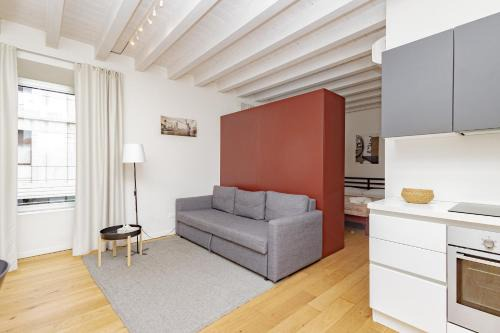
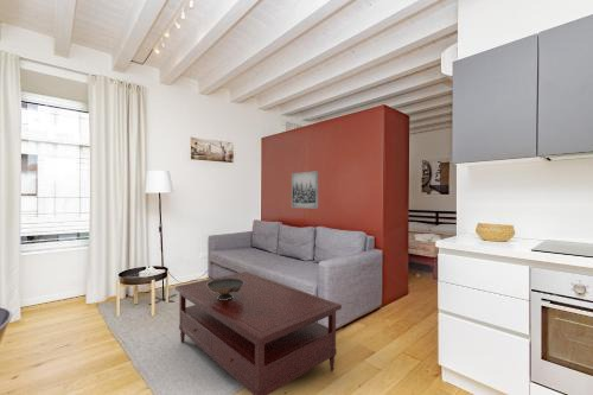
+ decorative bowl (225, 289)
+ wall art (304, 190)
+ coffee table (250, 324)
